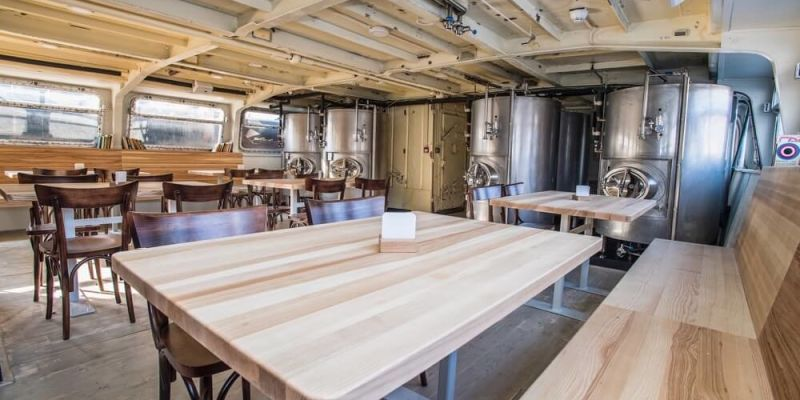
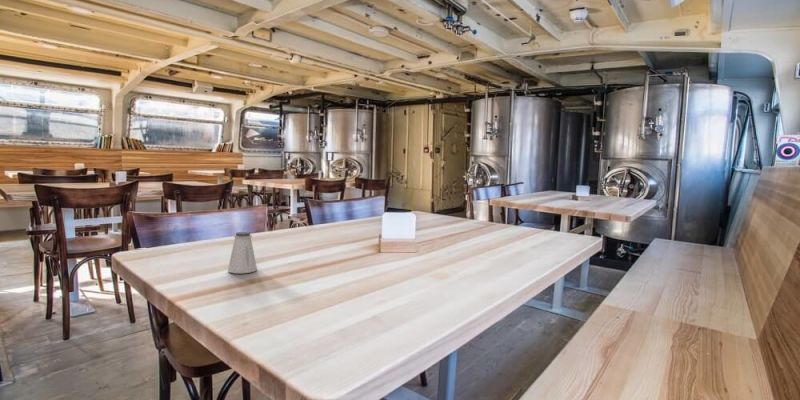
+ saltshaker (242, 251)
